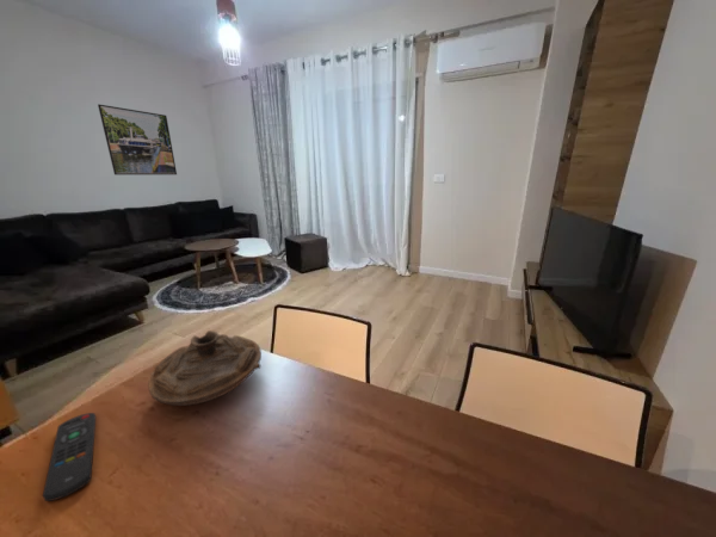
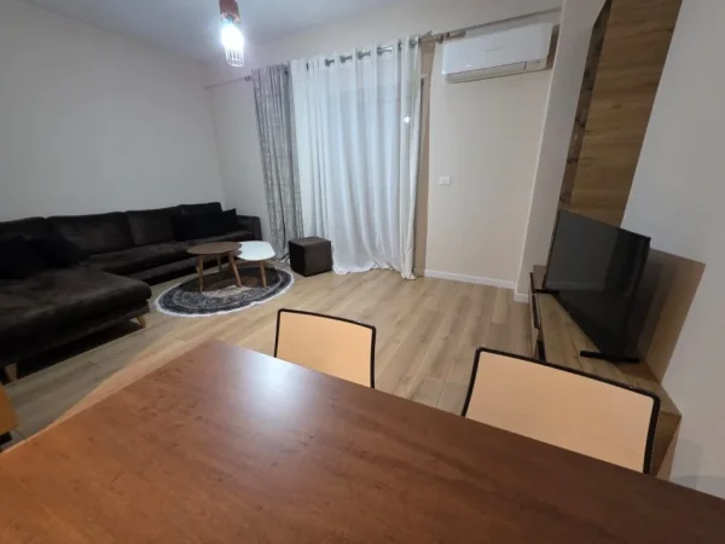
- remote control (73, 450)
- decorative bowl (206, 360)
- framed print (141, 143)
